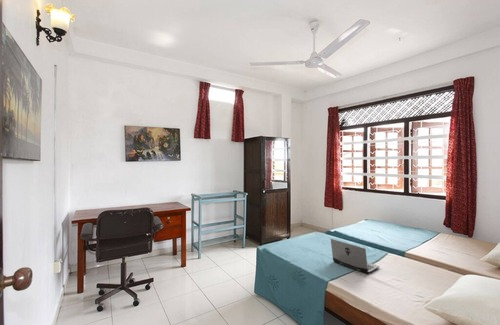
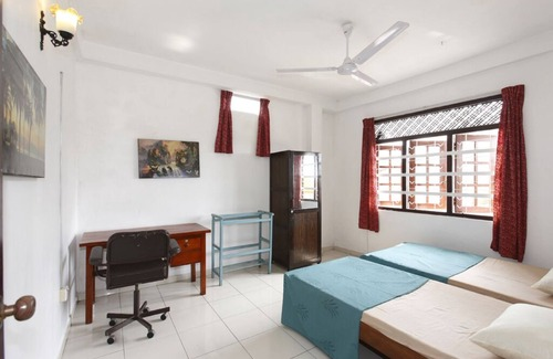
- laptop (354, 252)
